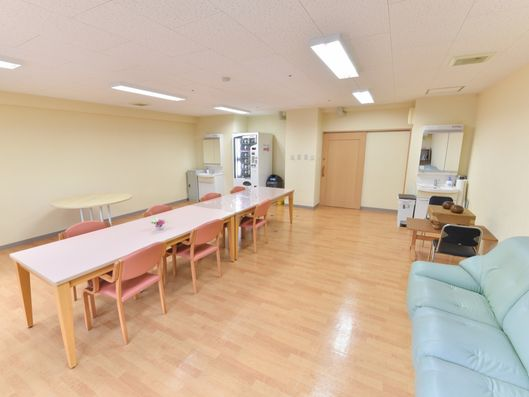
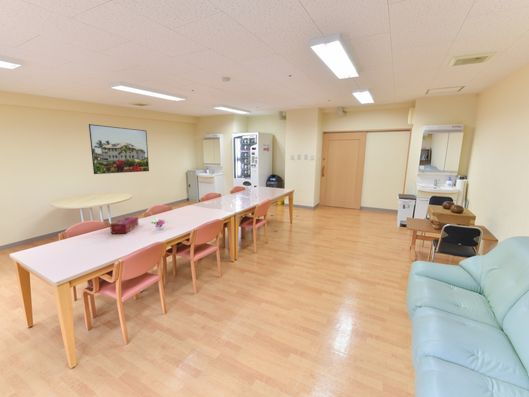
+ tissue box (125, 224)
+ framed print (122, 150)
